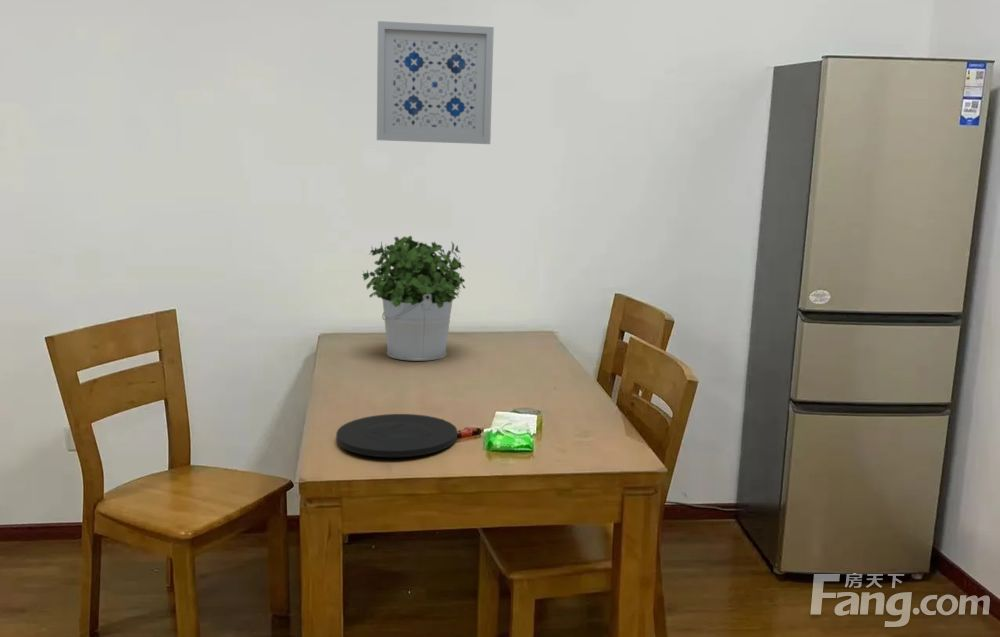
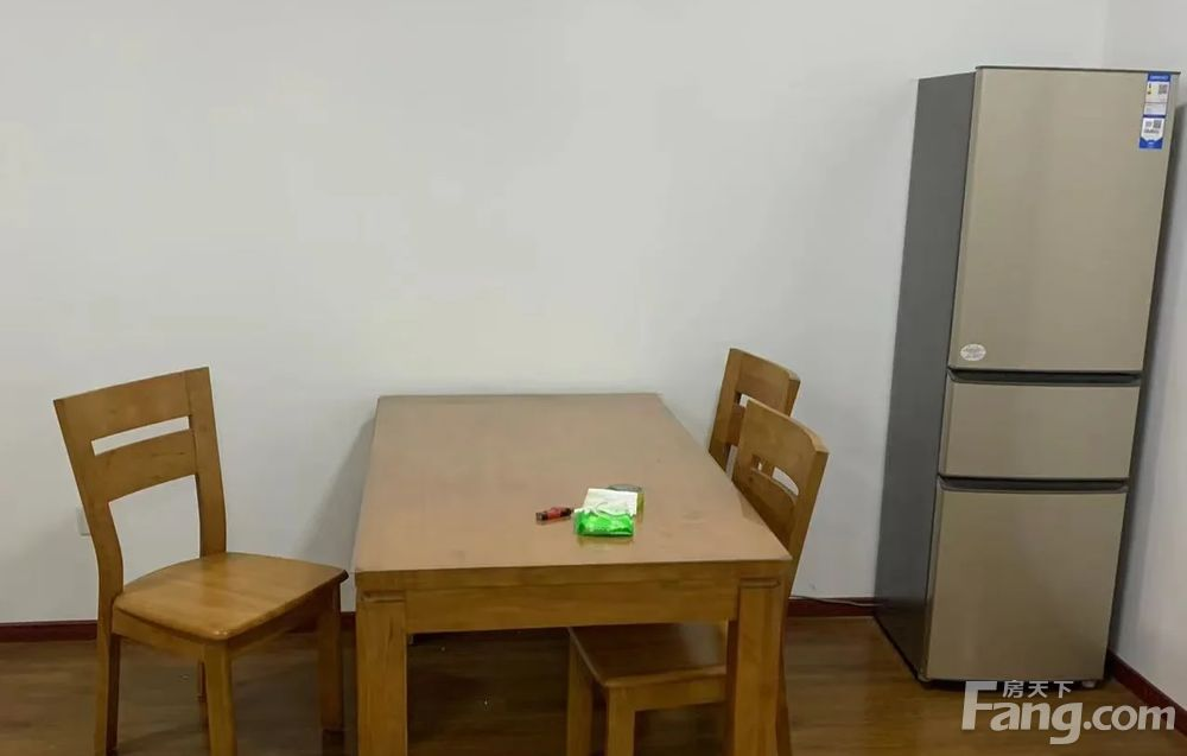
- potted plant (413, 296)
- plate (397, 429)
- wall art (434, 84)
